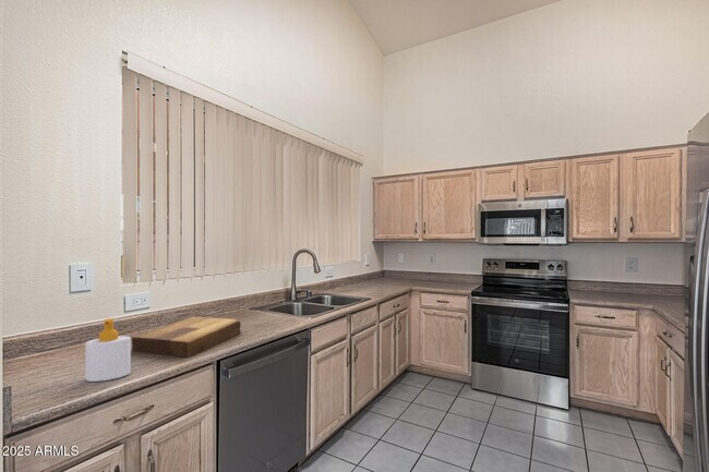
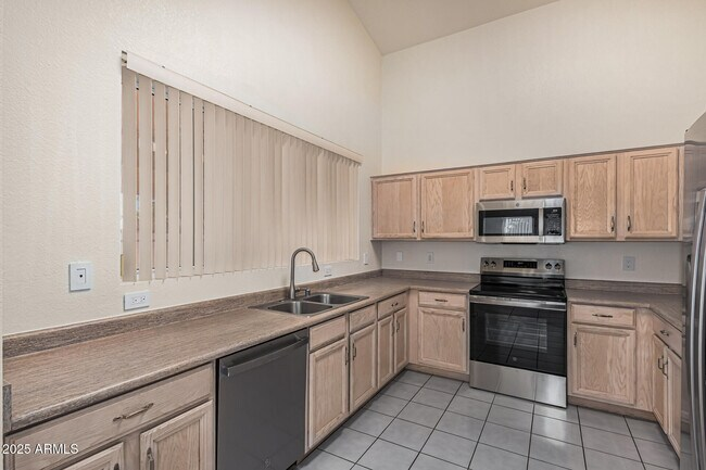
- cutting board (191, 334)
- soap bottle (108, 348)
